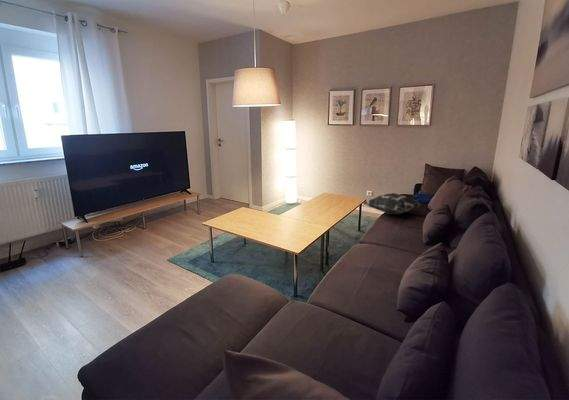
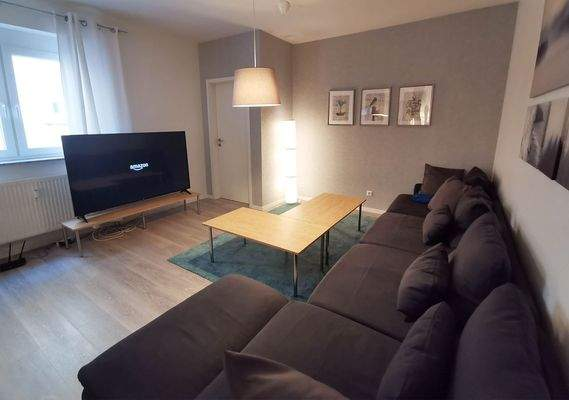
- decorative pillow (393, 204)
